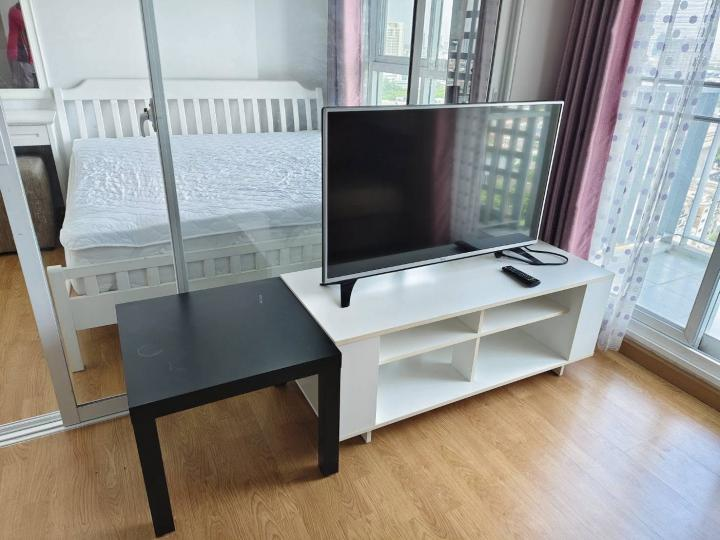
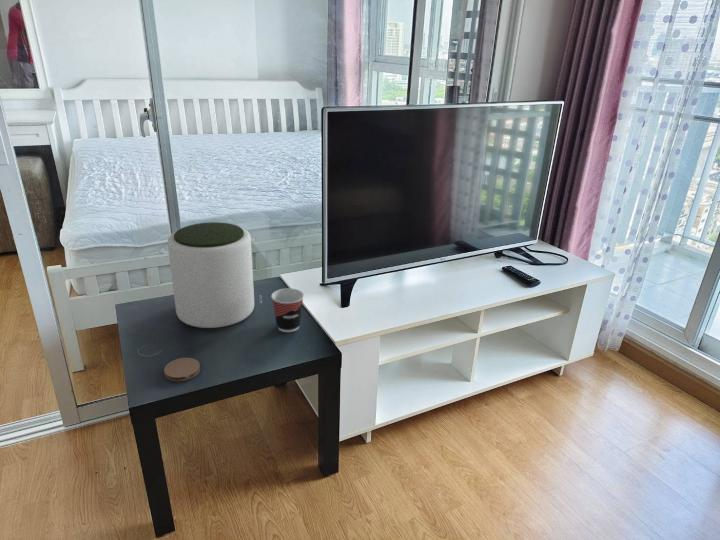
+ coaster (182, 369)
+ plant pot (213, 273)
+ cup (288, 311)
